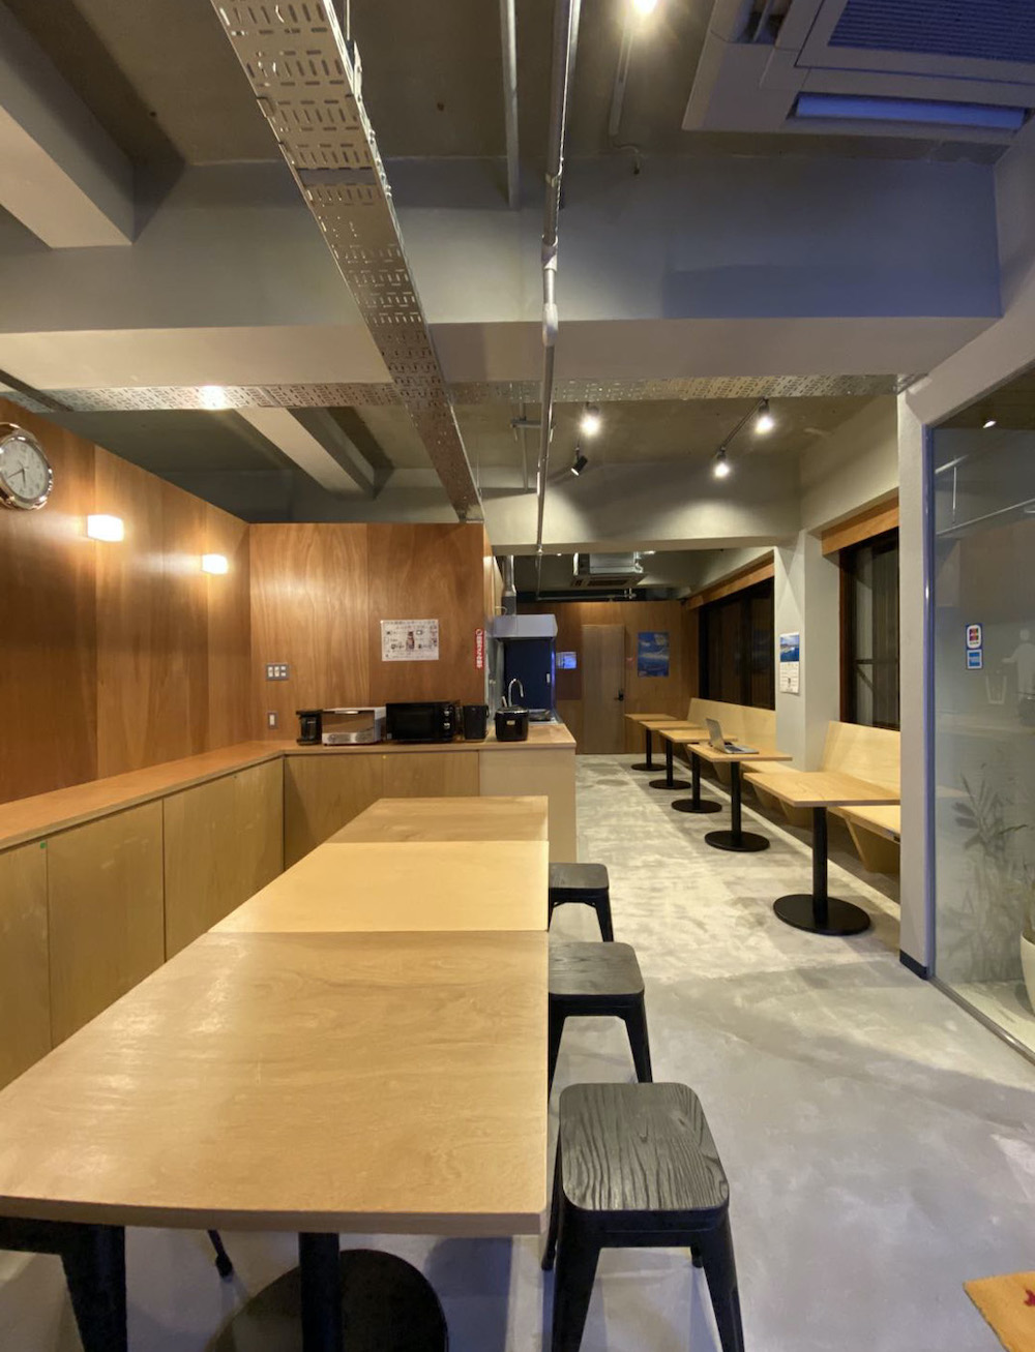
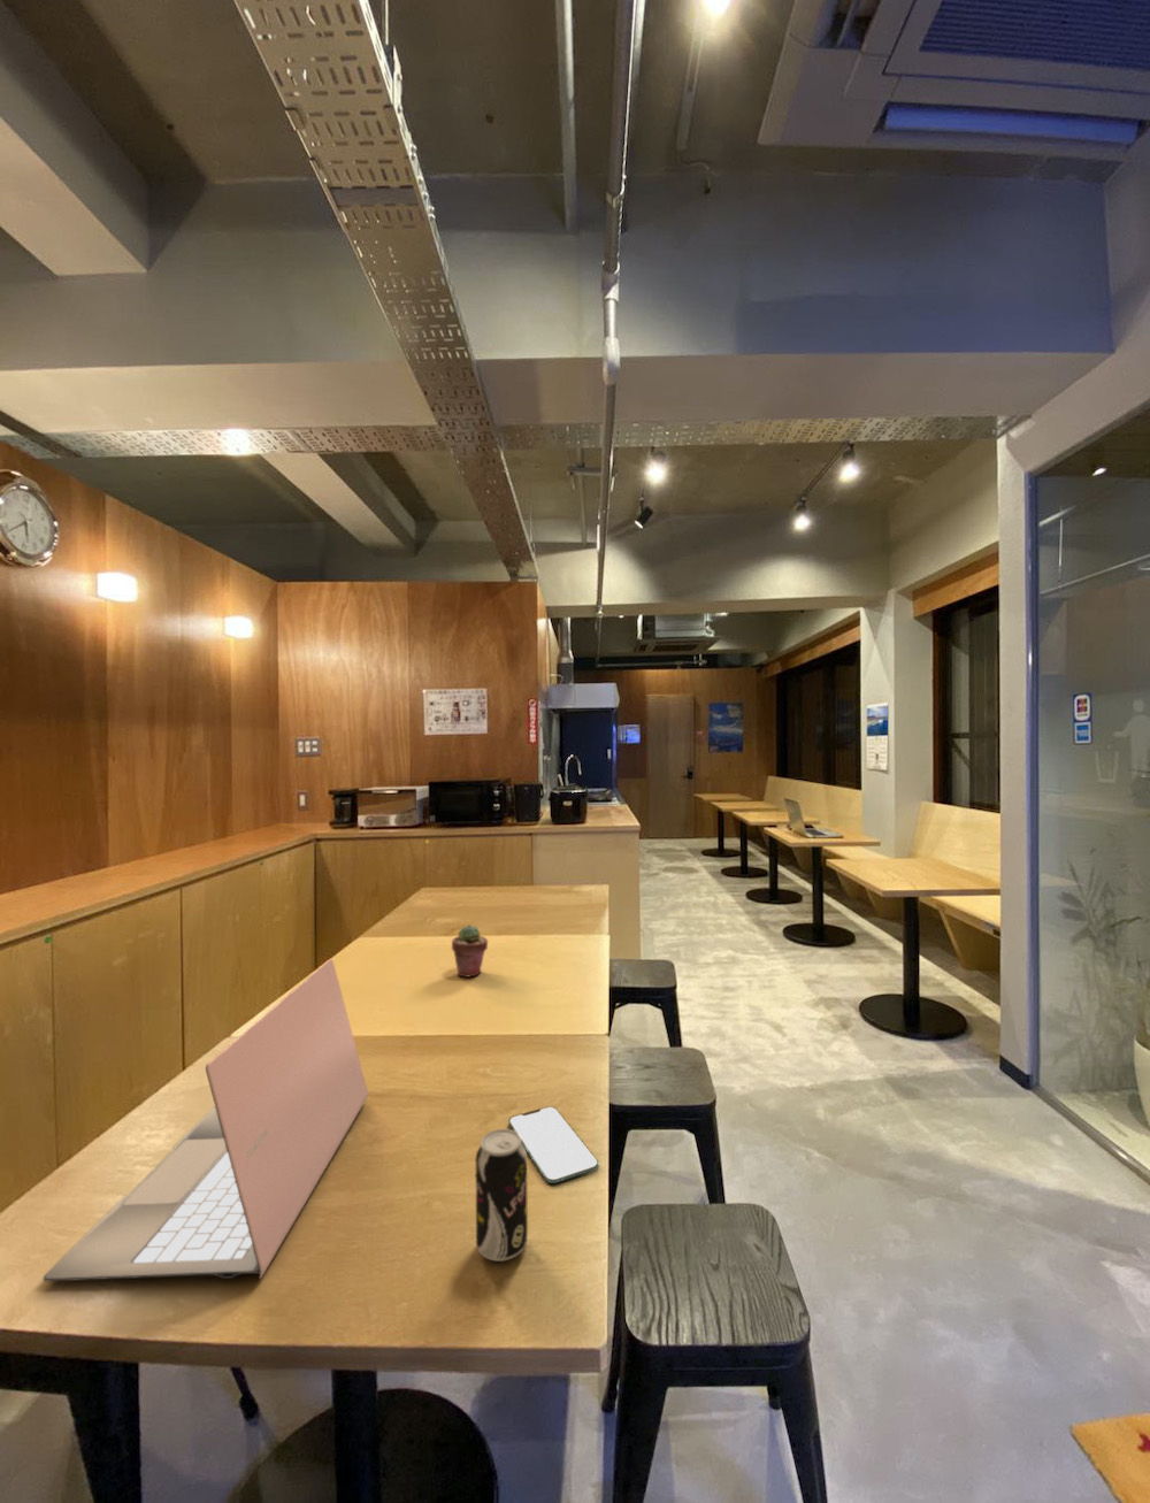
+ laptop (238, 1086)
+ potted succulent (469, 948)
+ beverage can (501, 1192)
+ smartphone (551, 1141)
